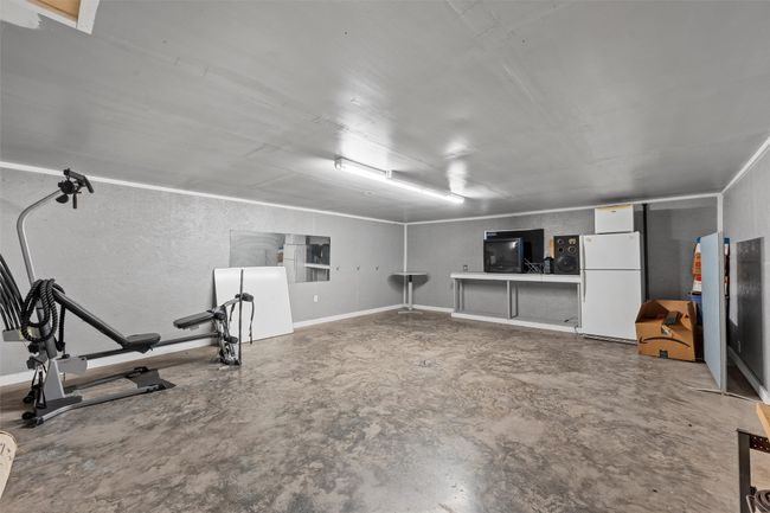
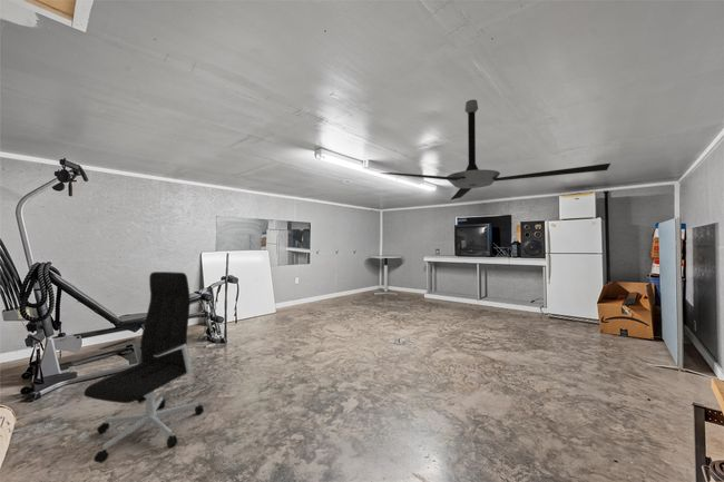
+ ceiling fan (474, 144)
+ office chair (146, 352)
